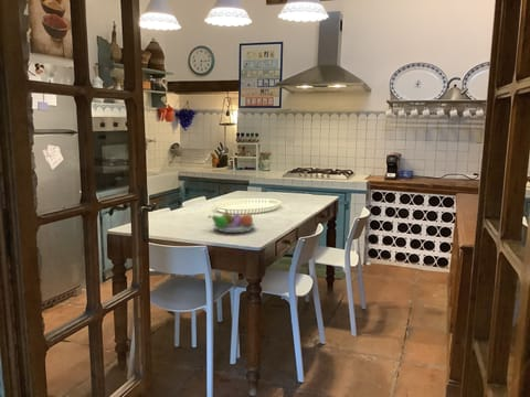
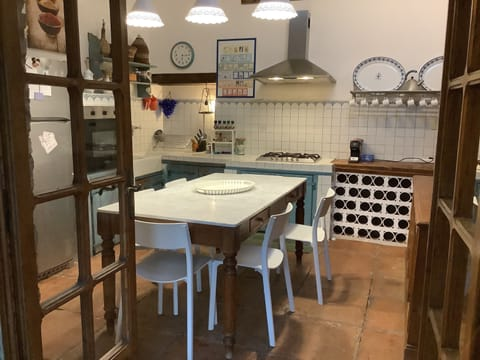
- fruit bowl (232, 221)
